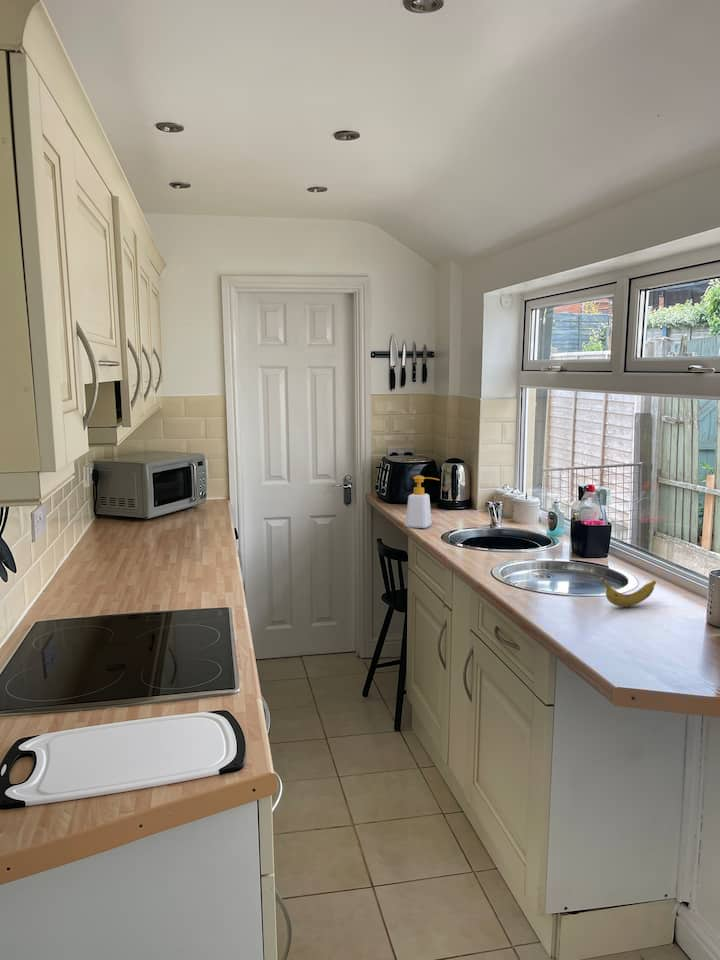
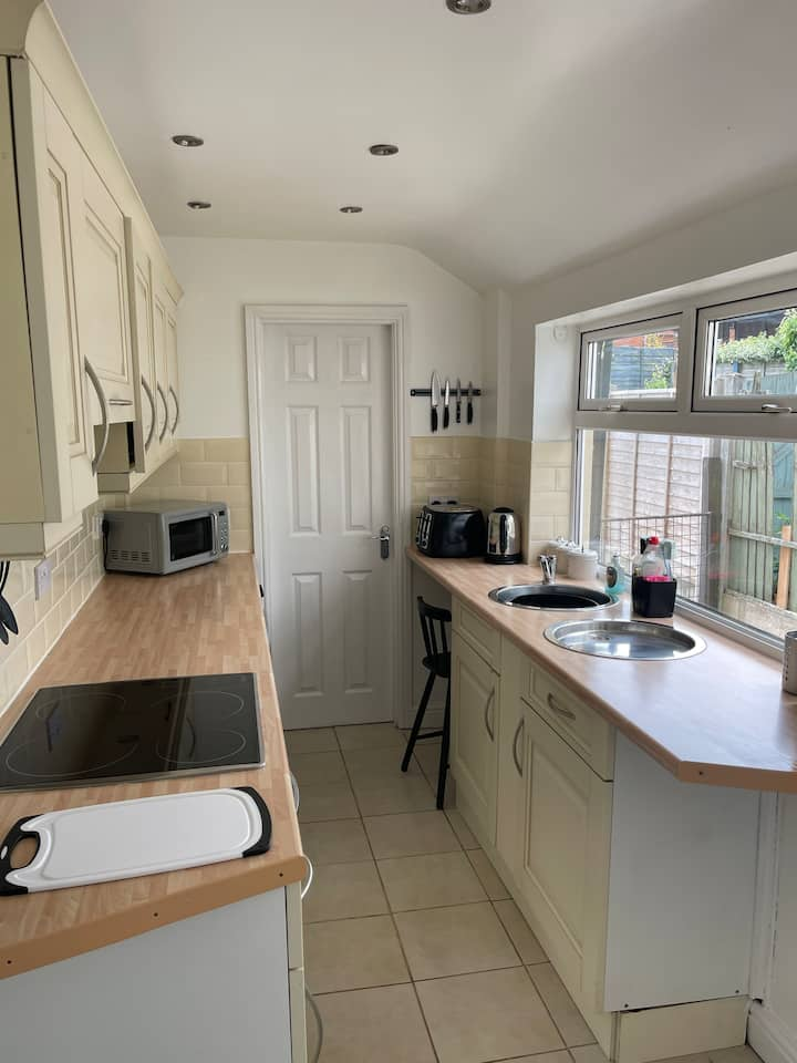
- soap bottle (423, 501)
- fruit (625, 594)
